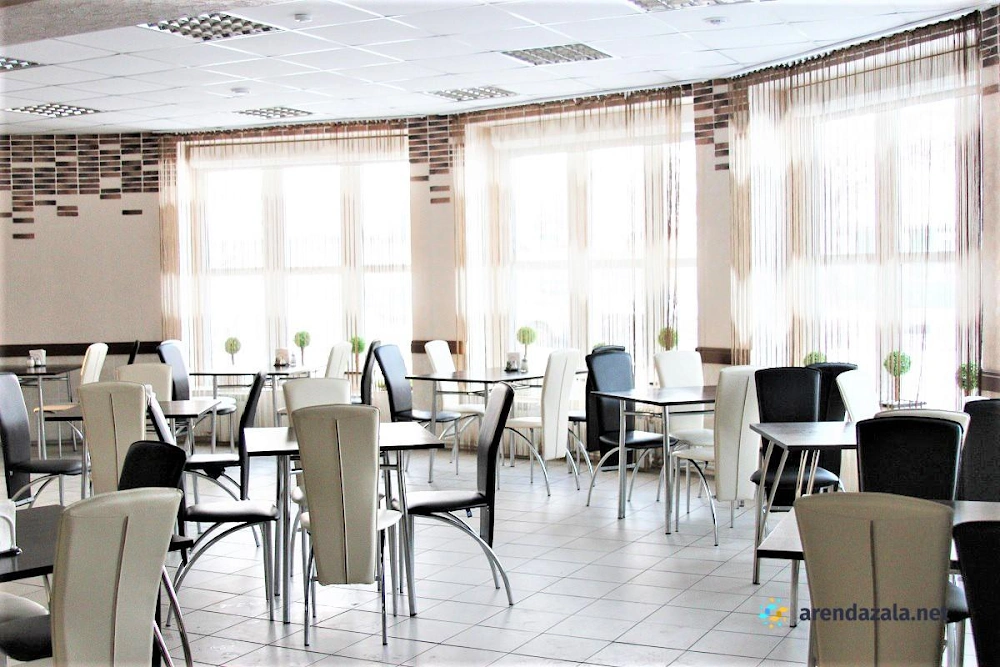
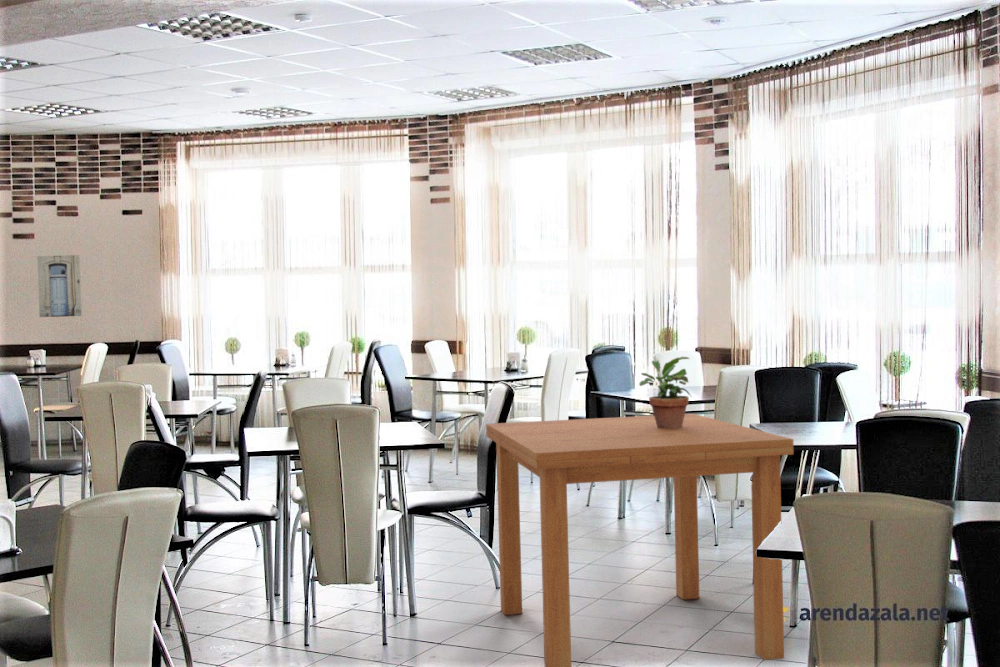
+ dining table (675, 531)
+ wall art (59, 286)
+ potted plant (662, 391)
